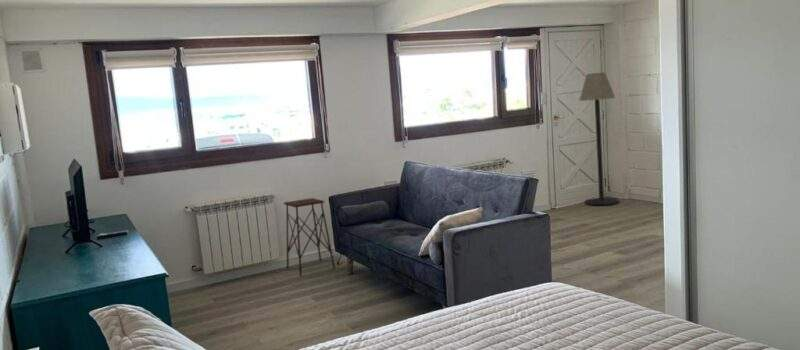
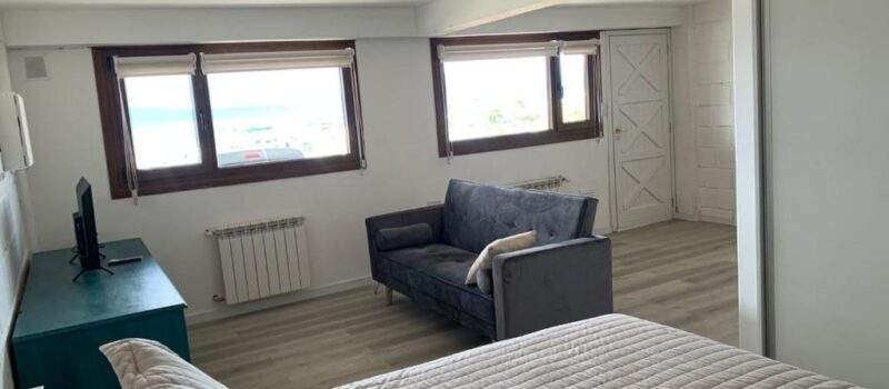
- floor lamp (598, 138)
- side table (307, 235)
